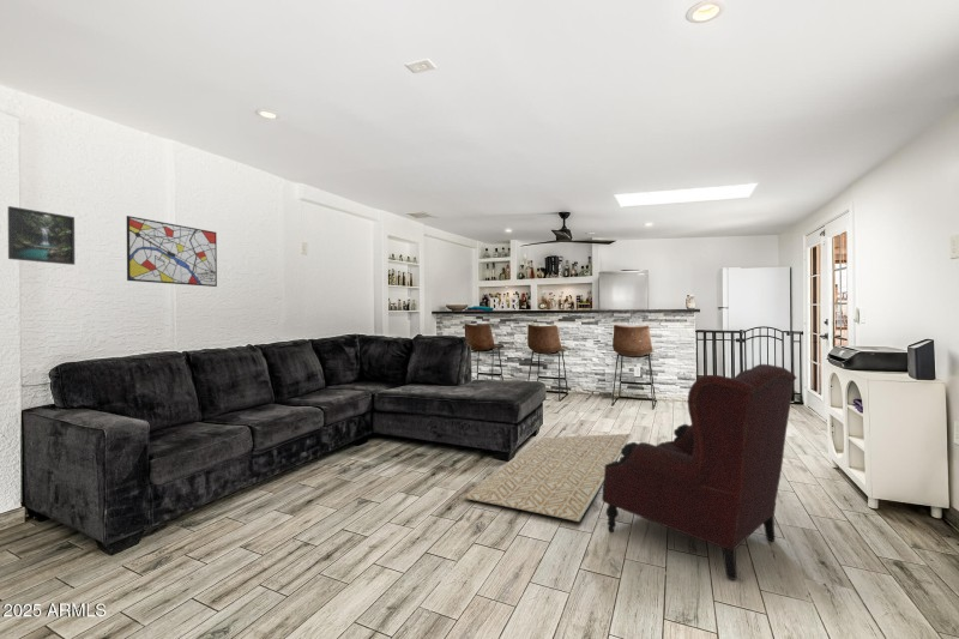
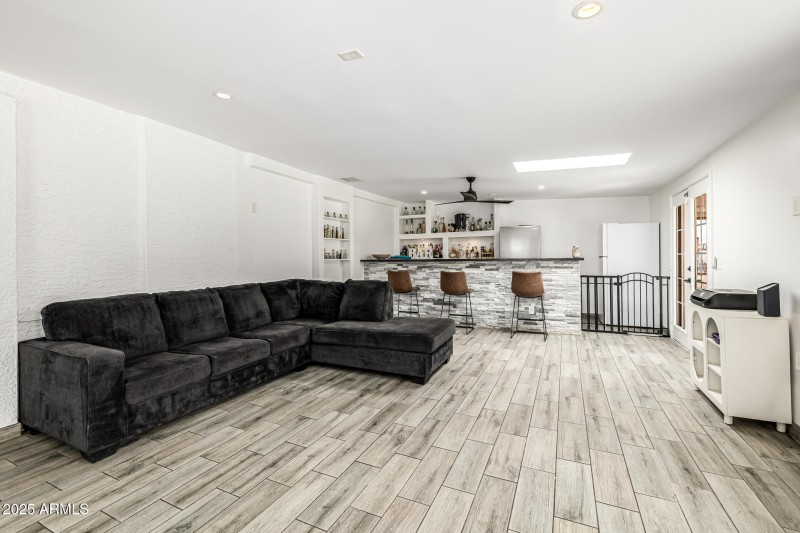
- rug (571, 452)
- wall art (175, 254)
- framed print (42, 236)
- armchair (698, 448)
